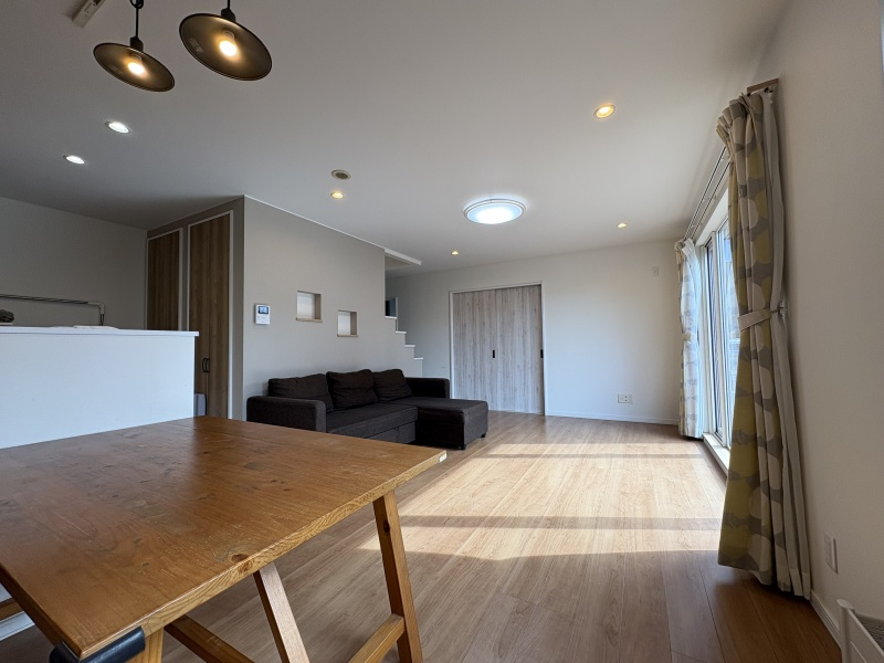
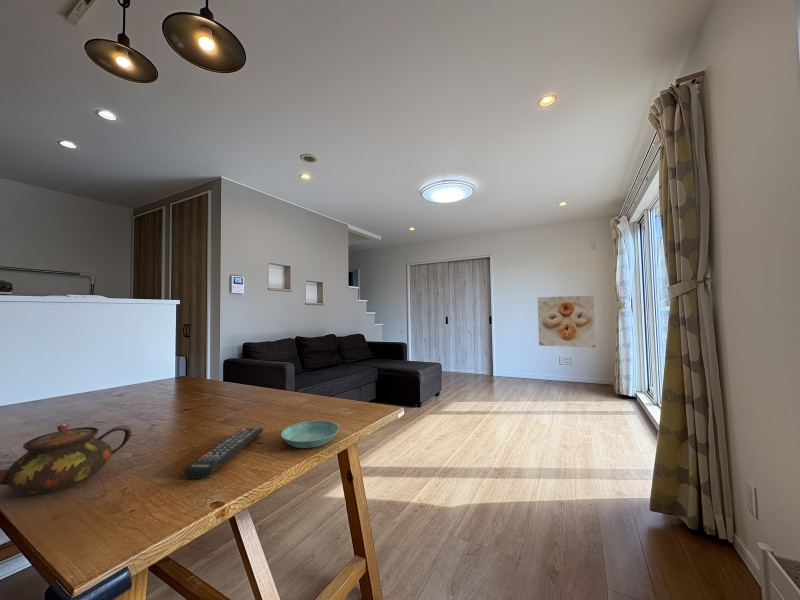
+ remote control (229, 448)
+ saucer (310, 434)
+ teapot (61, 452)
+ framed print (565, 321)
